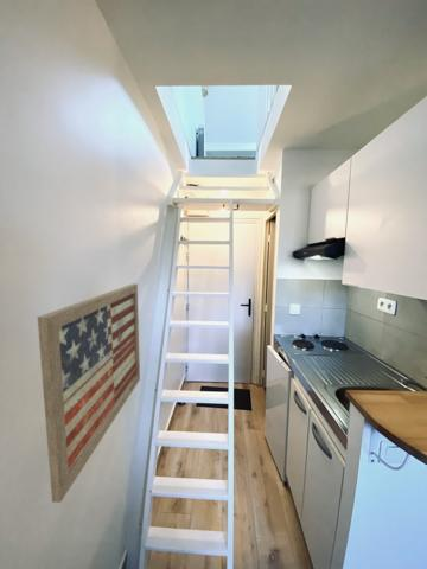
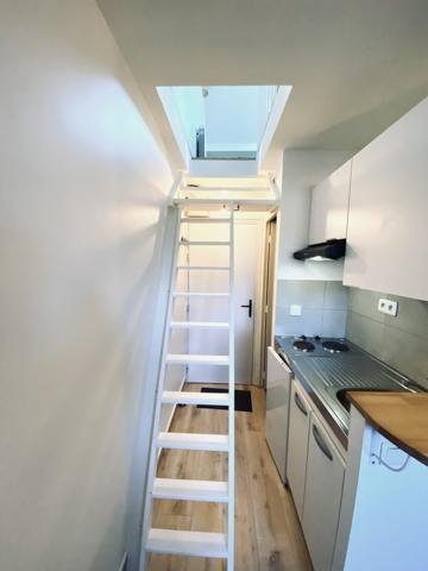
- wall art (107, 359)
